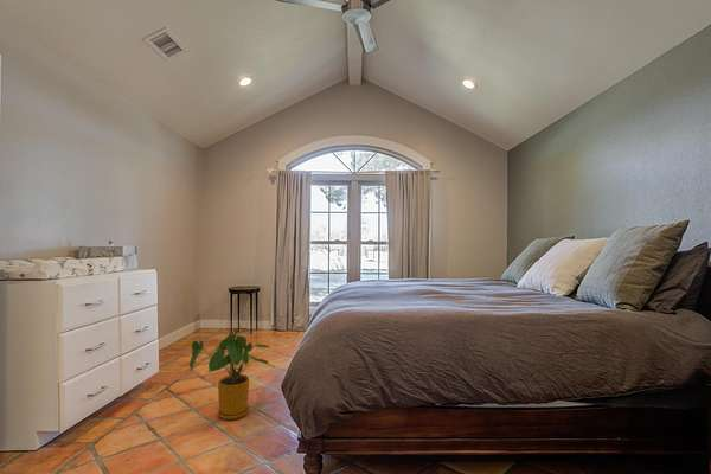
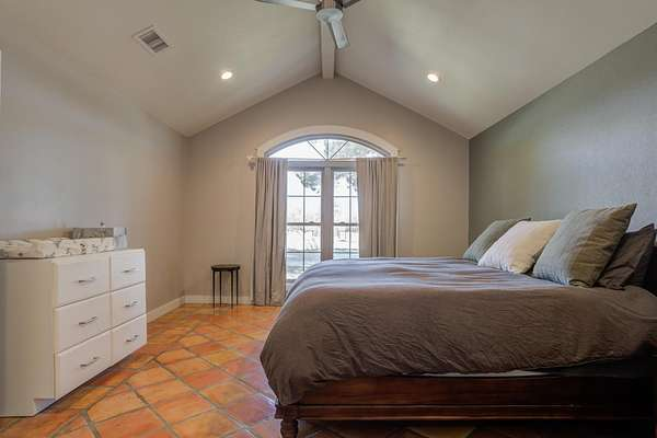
- house plant (235, 372)
